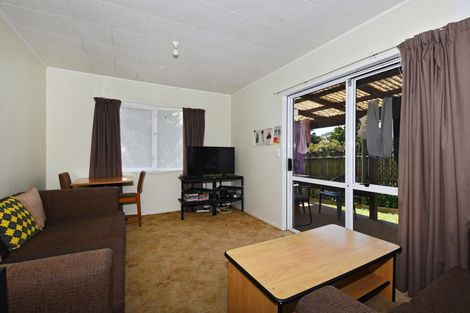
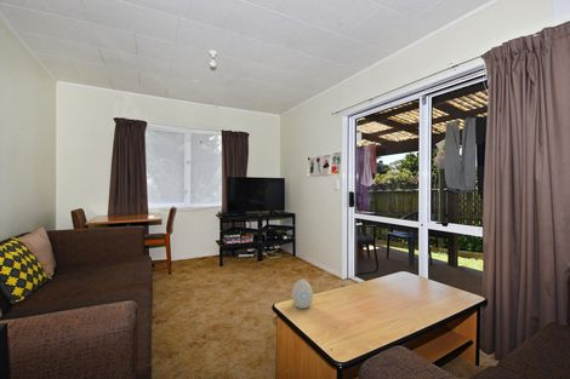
+ decorative egg (302, 292)
